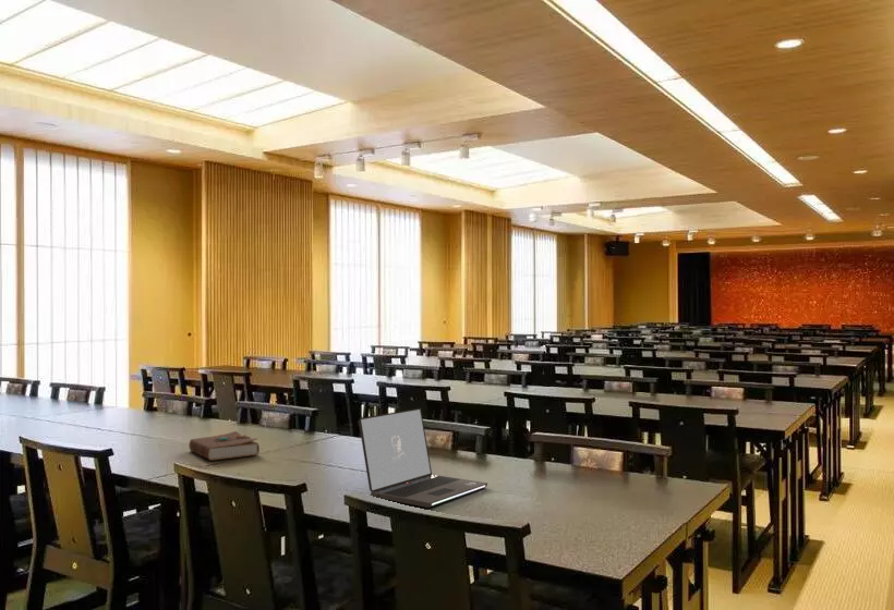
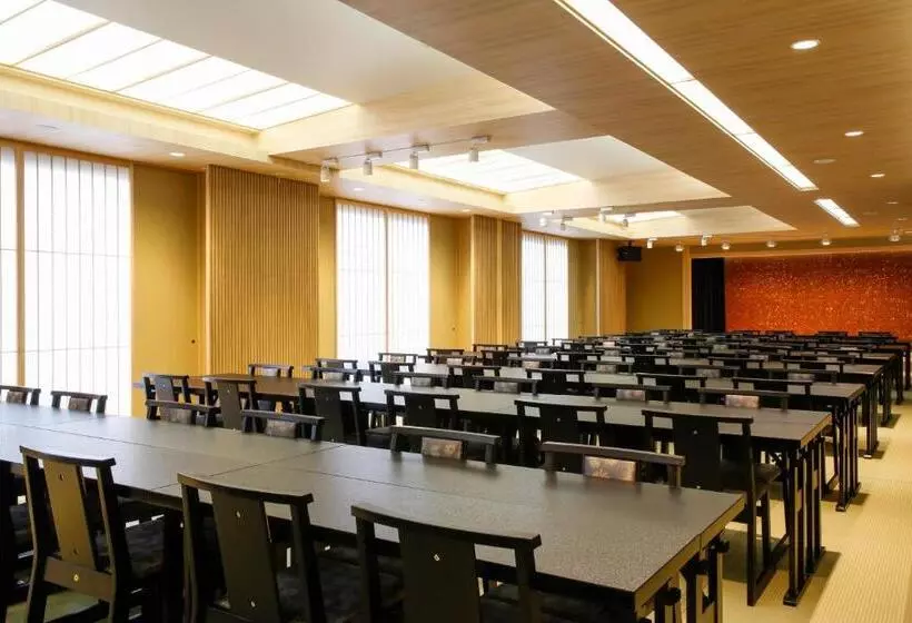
- book (224, 444)
- laptop (424, 453)
